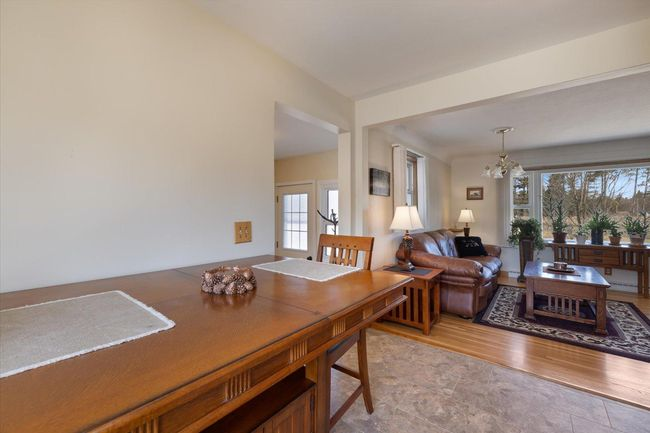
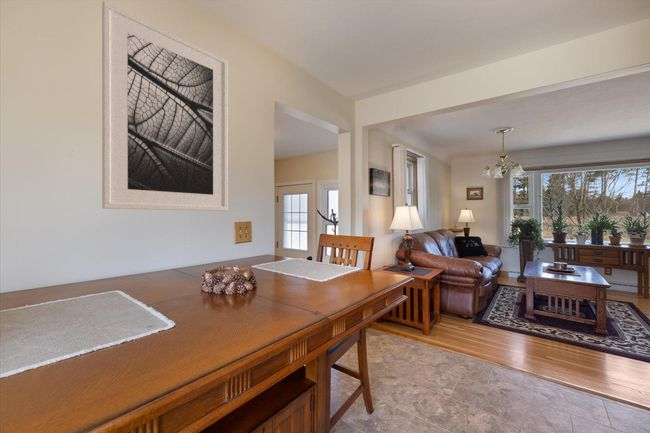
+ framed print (174, 123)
